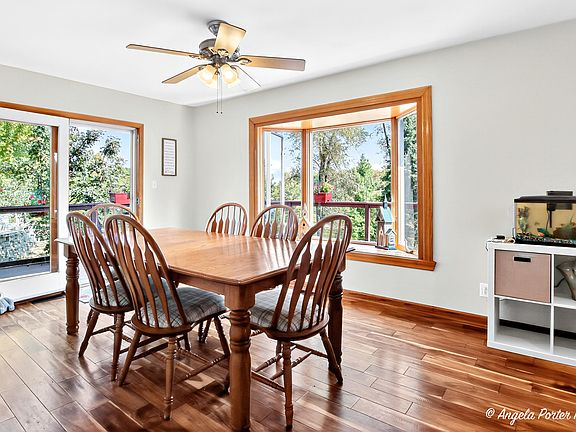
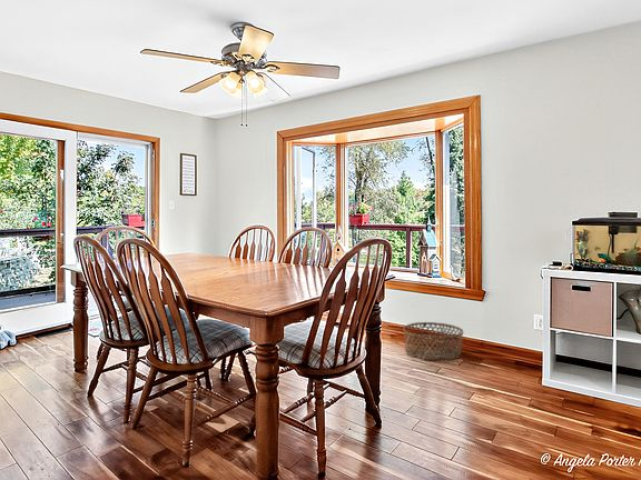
+ basket (433, 340)
